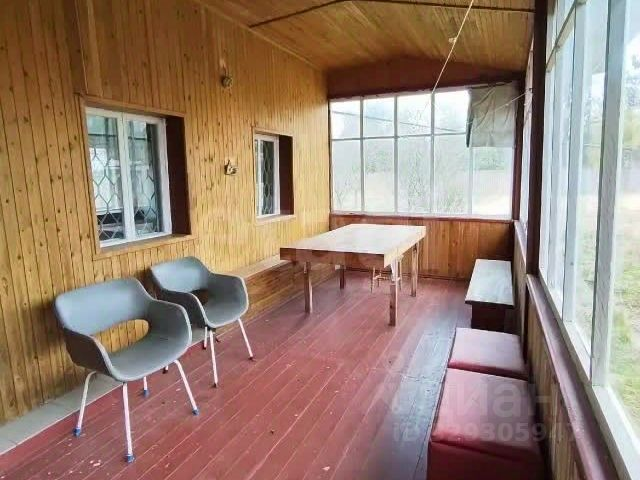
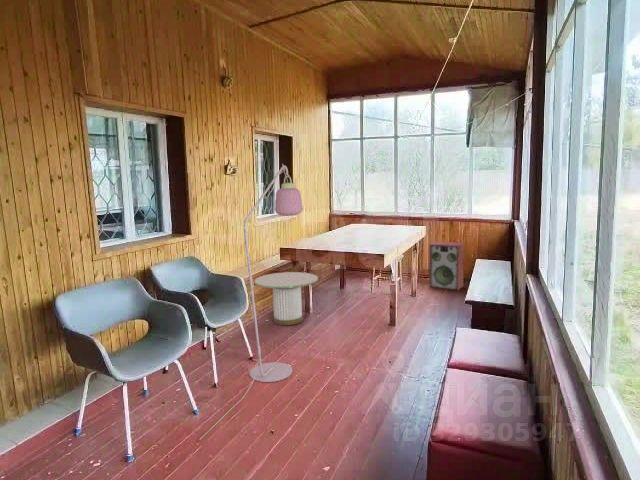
+ side table (287, 299)
+ speaker (446, 265)
+ floor lamp (251, 276)
